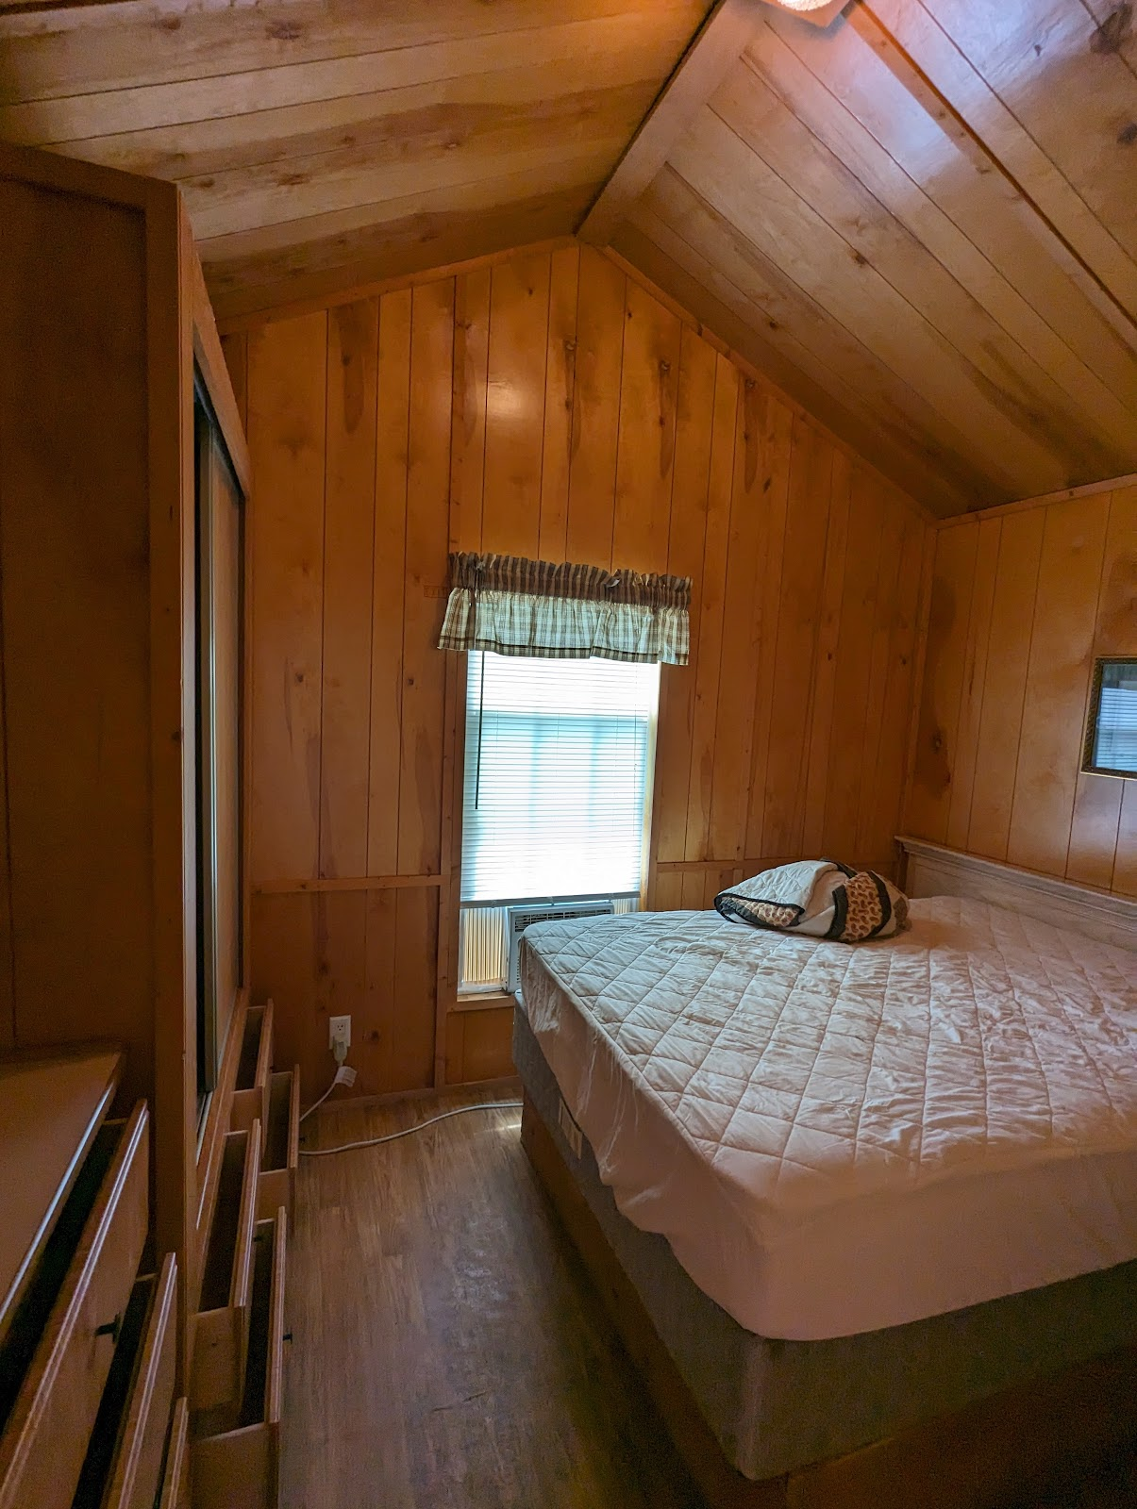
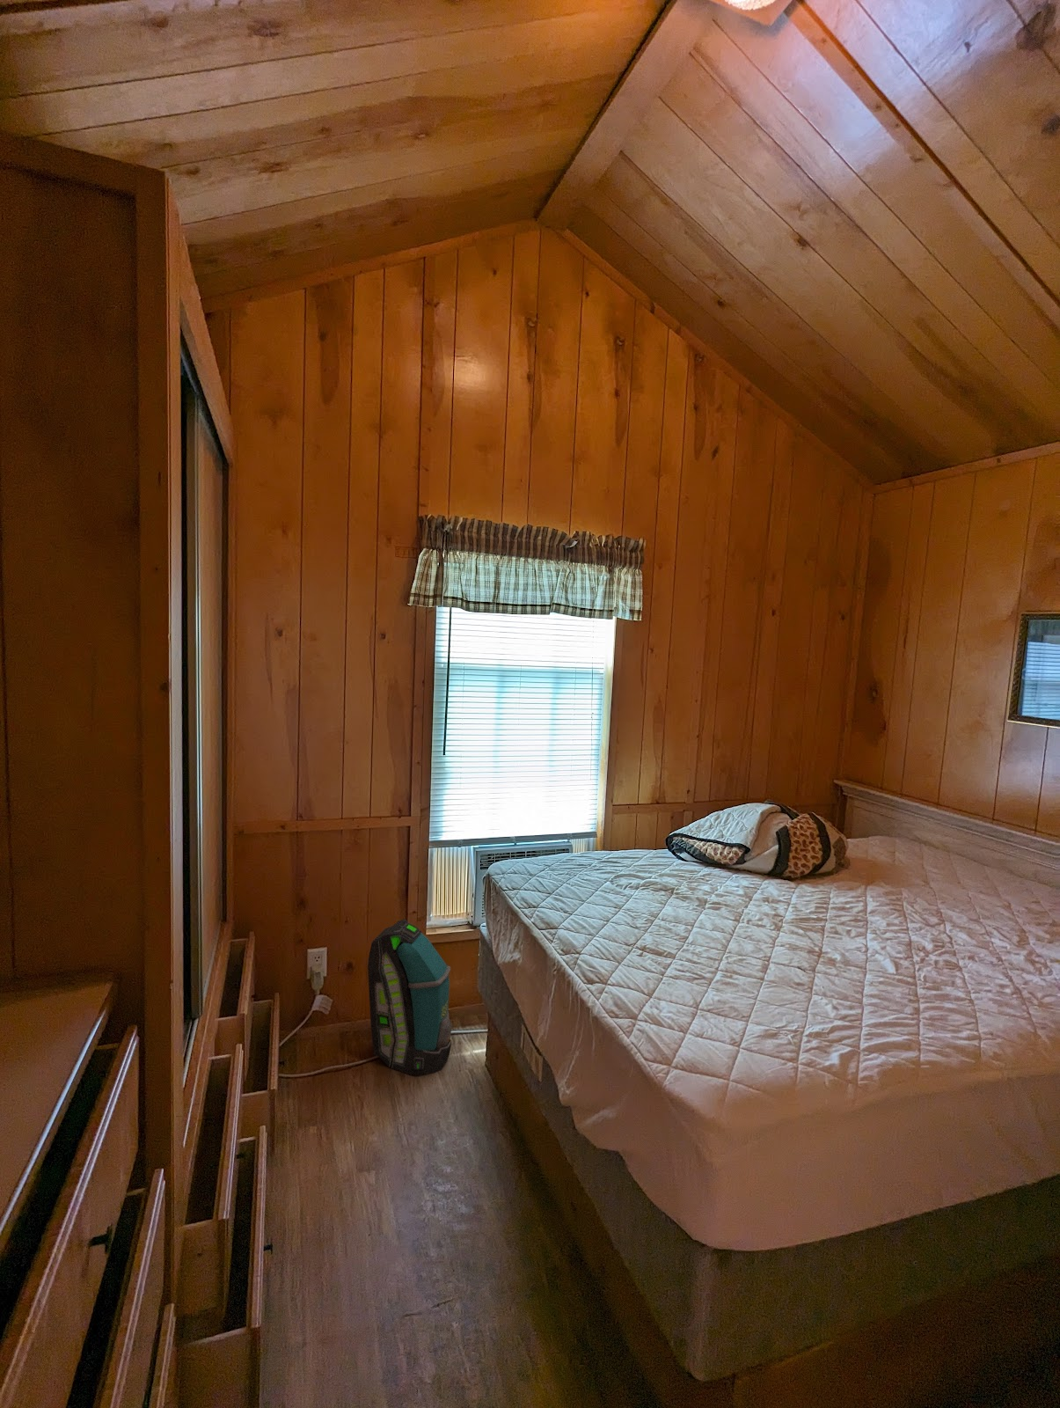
+ backpack (409, 991)
